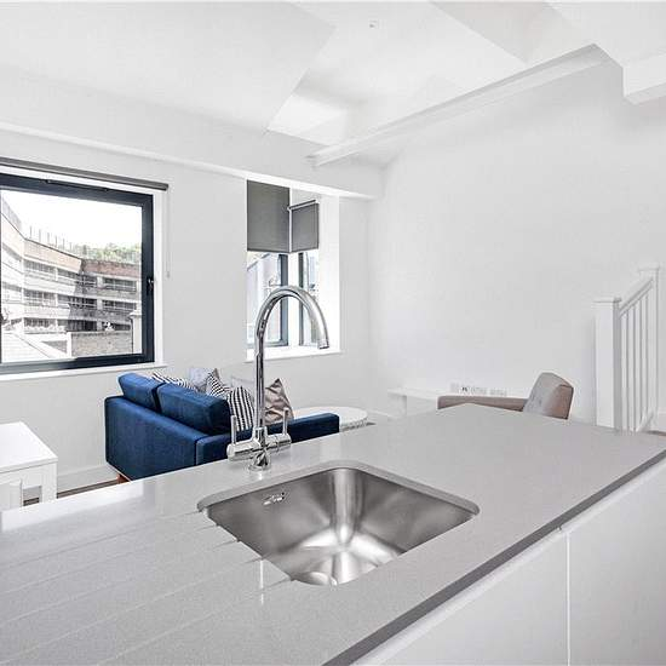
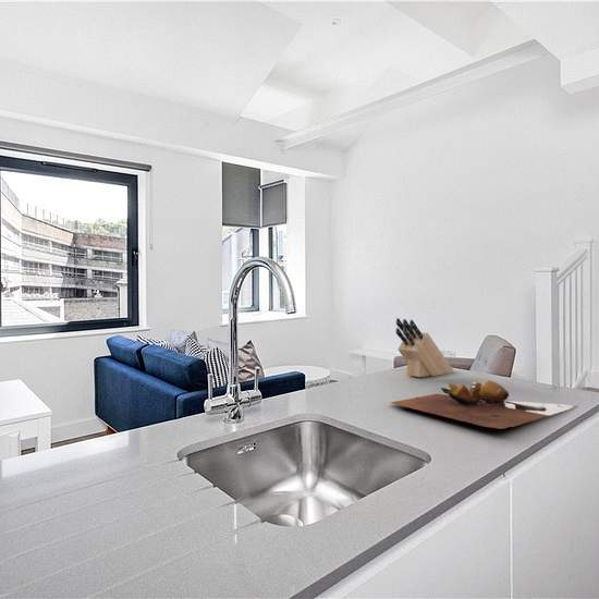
+ cutting board (489, 392)
+ knife block (423, 345)
